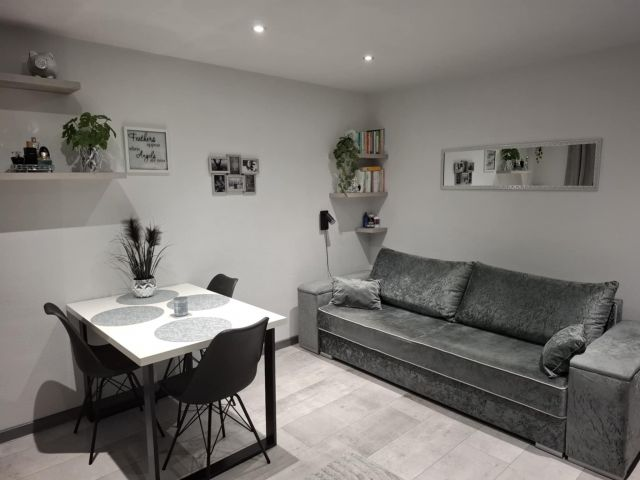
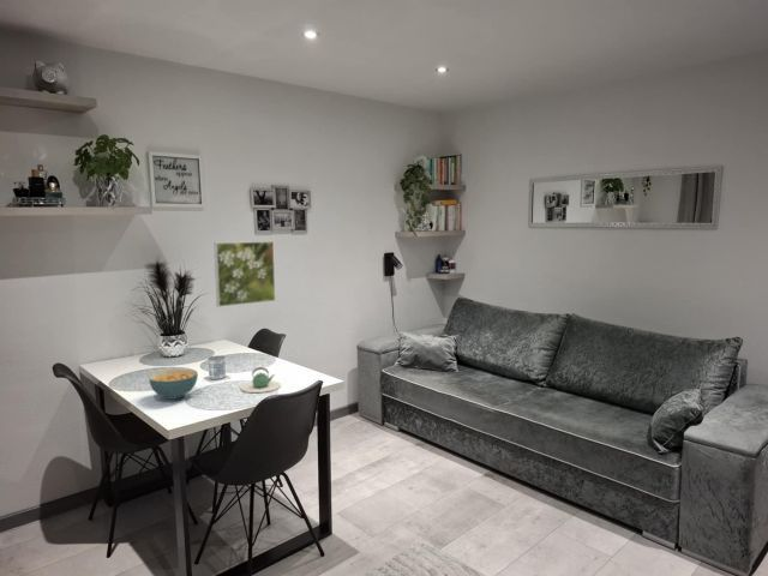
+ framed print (246, 272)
+ teapot (260, 377)
+ cereal bowl (174, 385)
